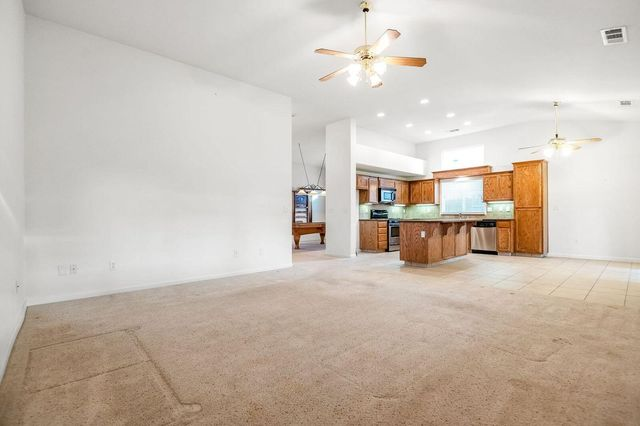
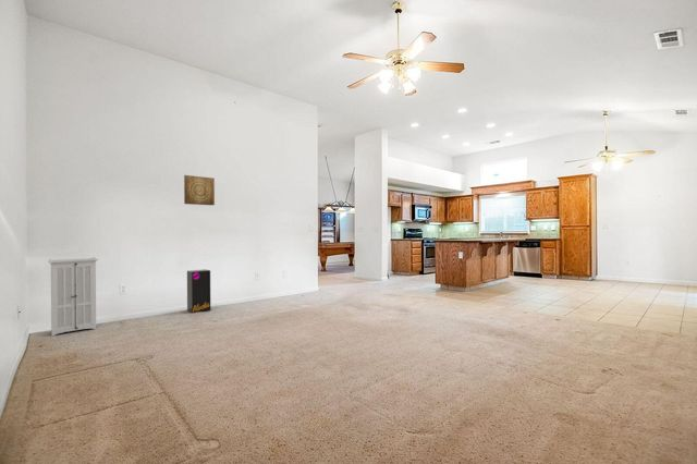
+ speaker (198, 290)
+ storage cabinet (73, 294)
+ wall art (199, 191)
